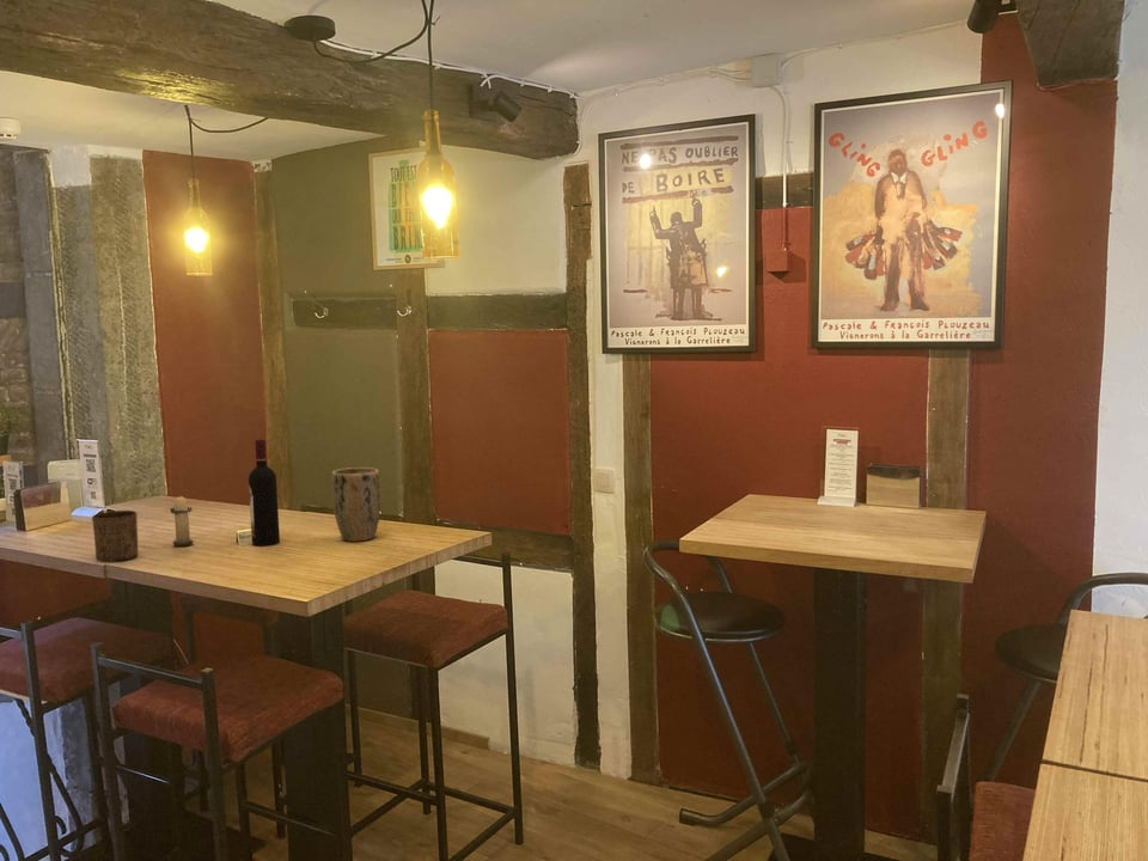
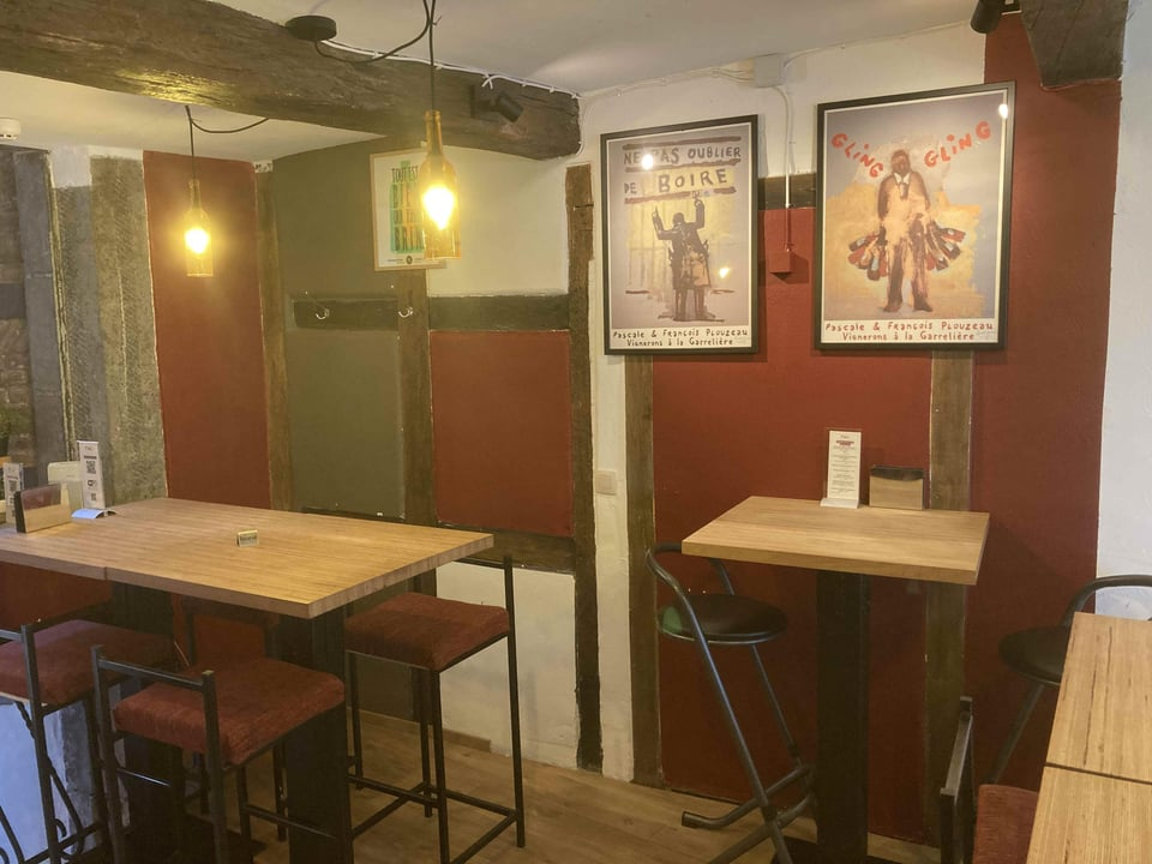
- wine bottle (263, 490)
- cup (116, 536)
- plant pot (356, 503)
- candle (181, 518)
